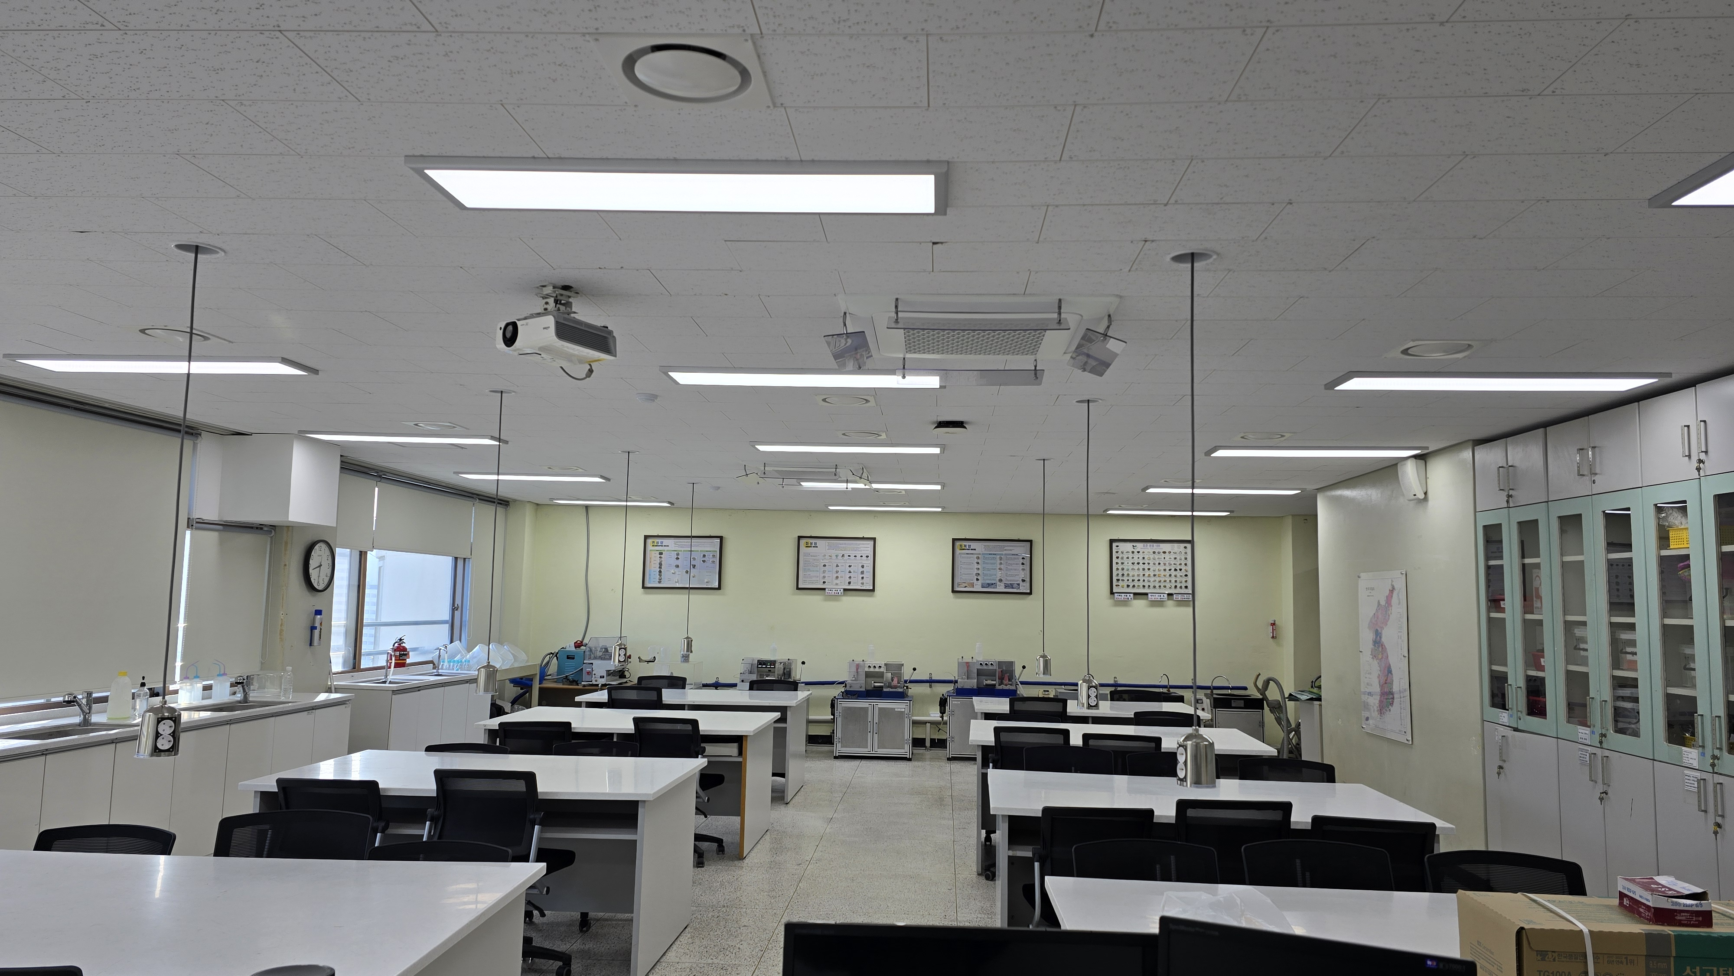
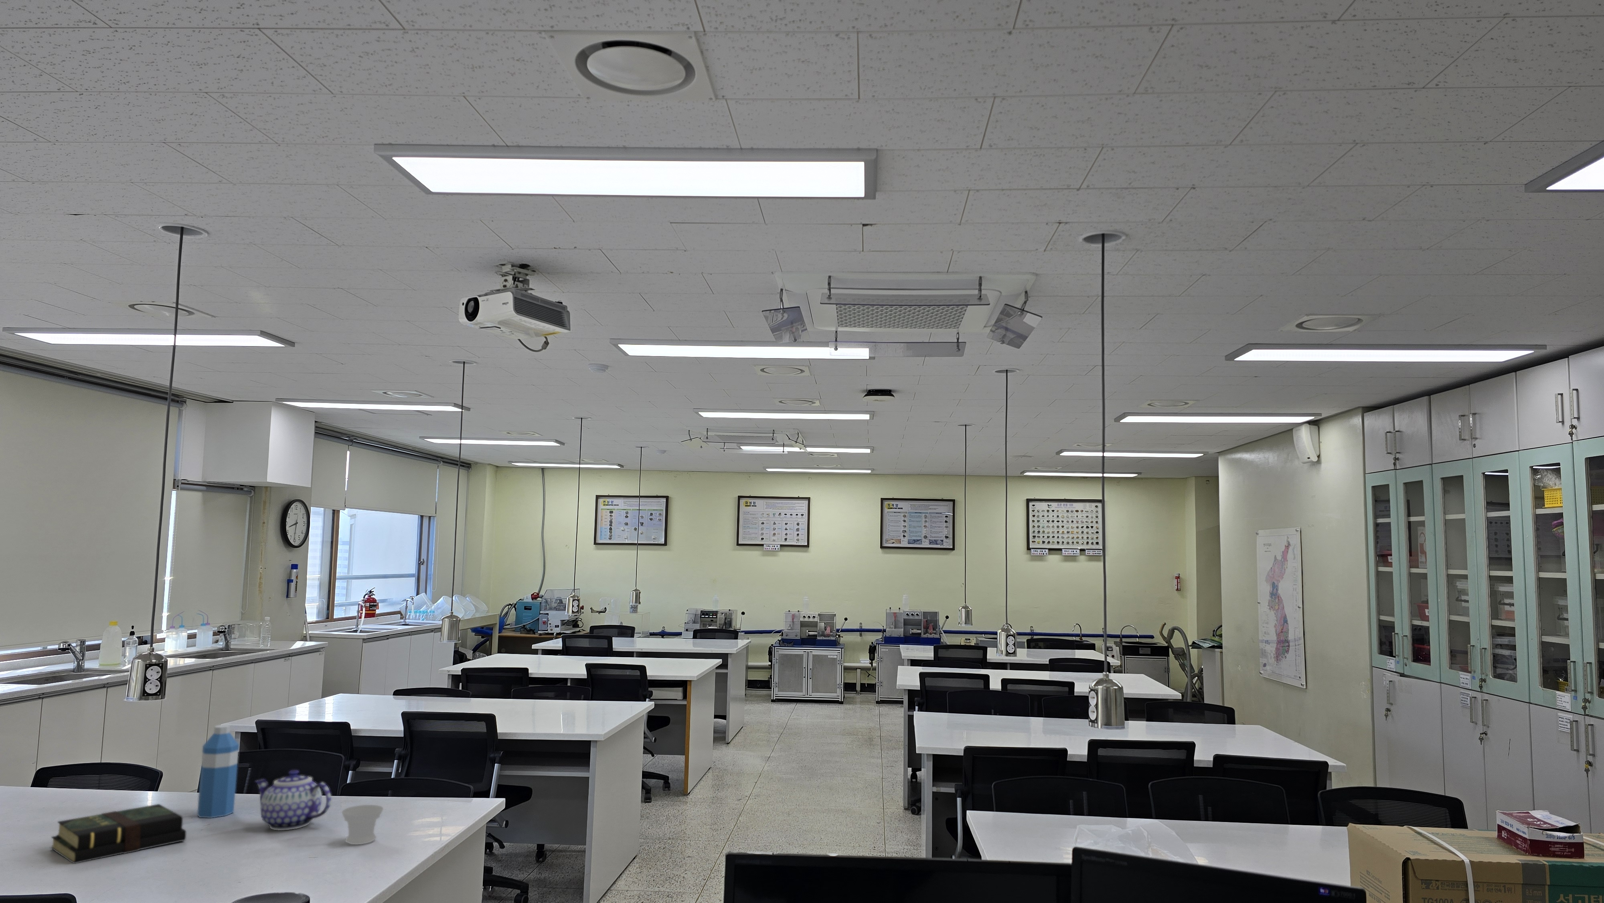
+ cup (361, 825)
+ water bottle (219, 770)
+ teapot (292, 797)
+ book (120, 831)
